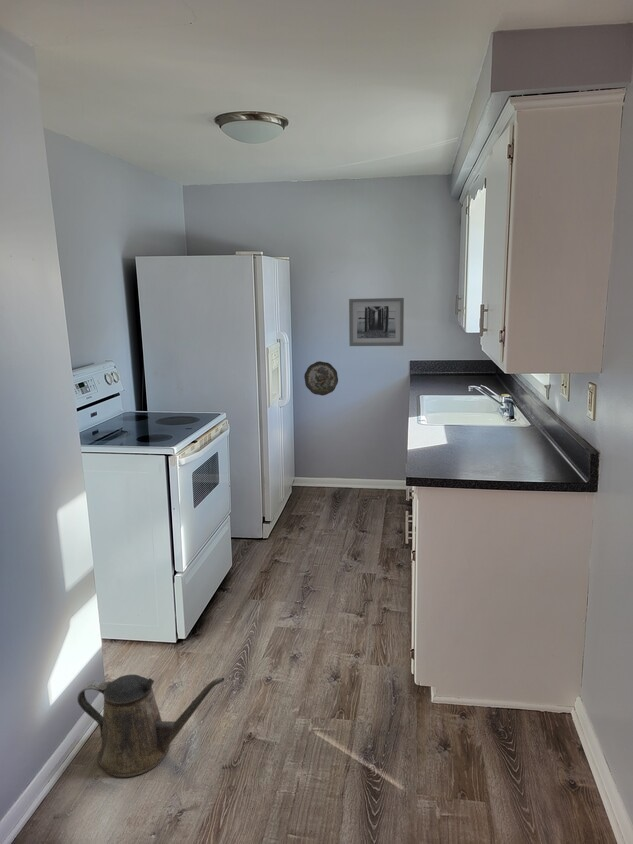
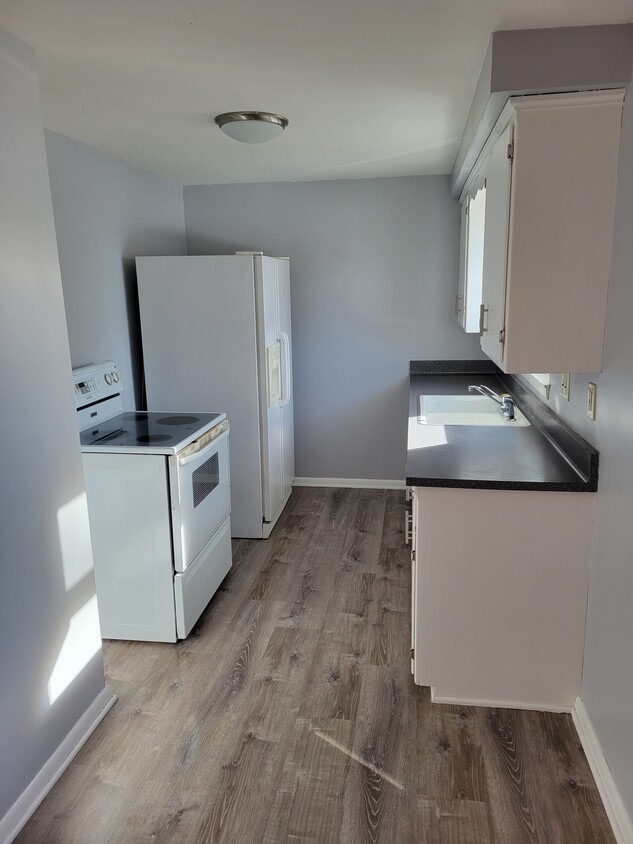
- wall art (376, 322)
- watering can (151, 713)
- decorative plate (321, 378)
